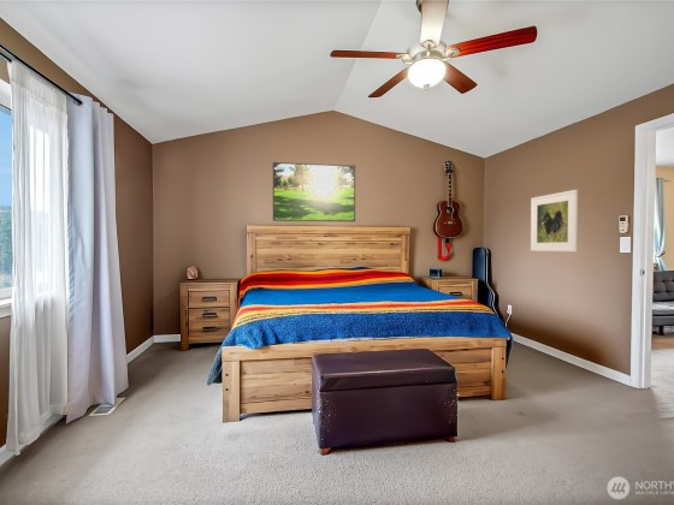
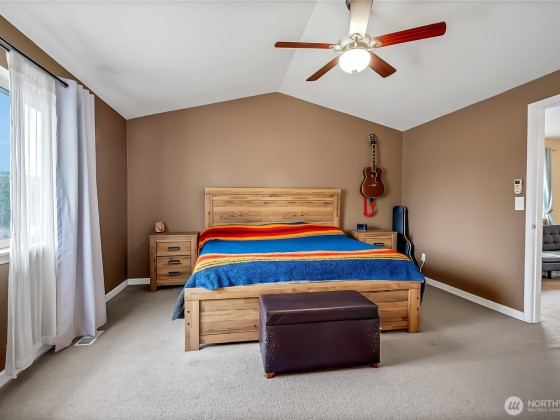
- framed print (551, 222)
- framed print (314, 192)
